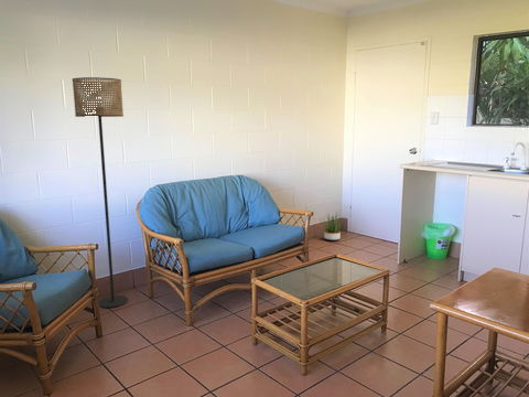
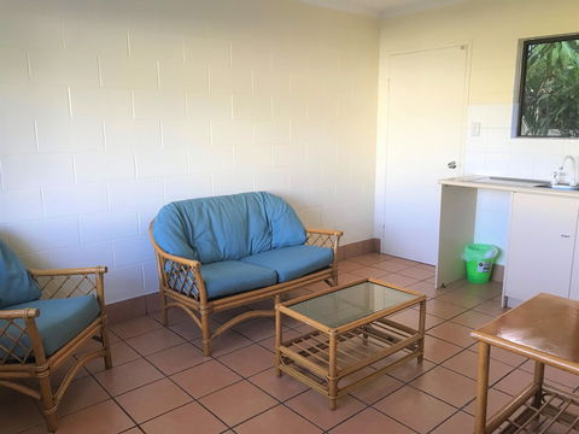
- potted plant (332, 226)
- floor lamp (105, 195)
